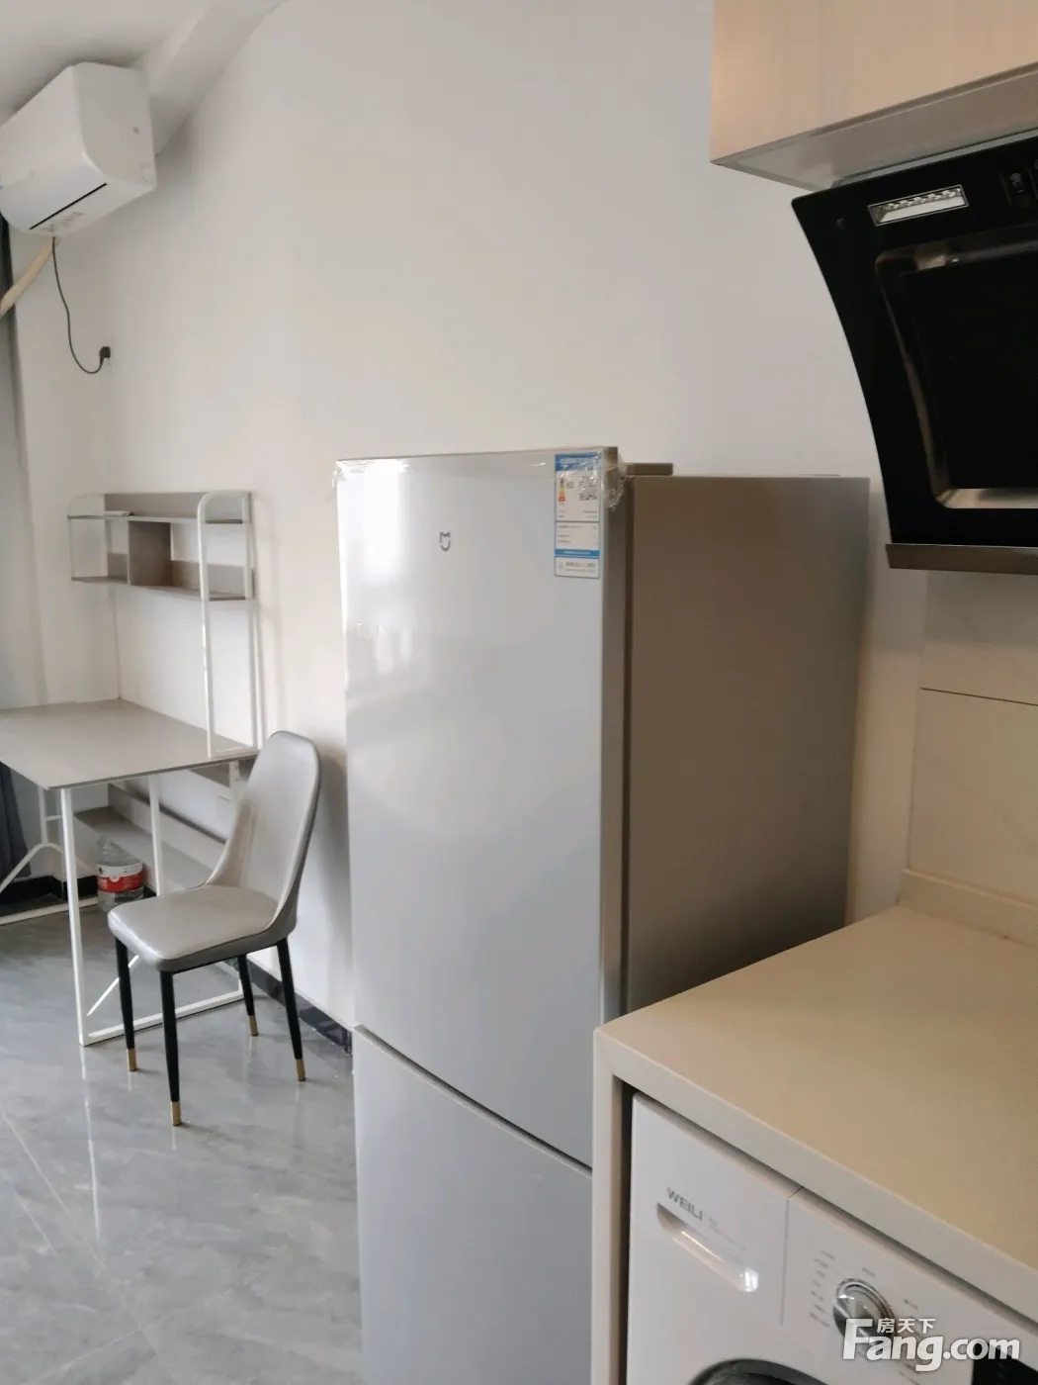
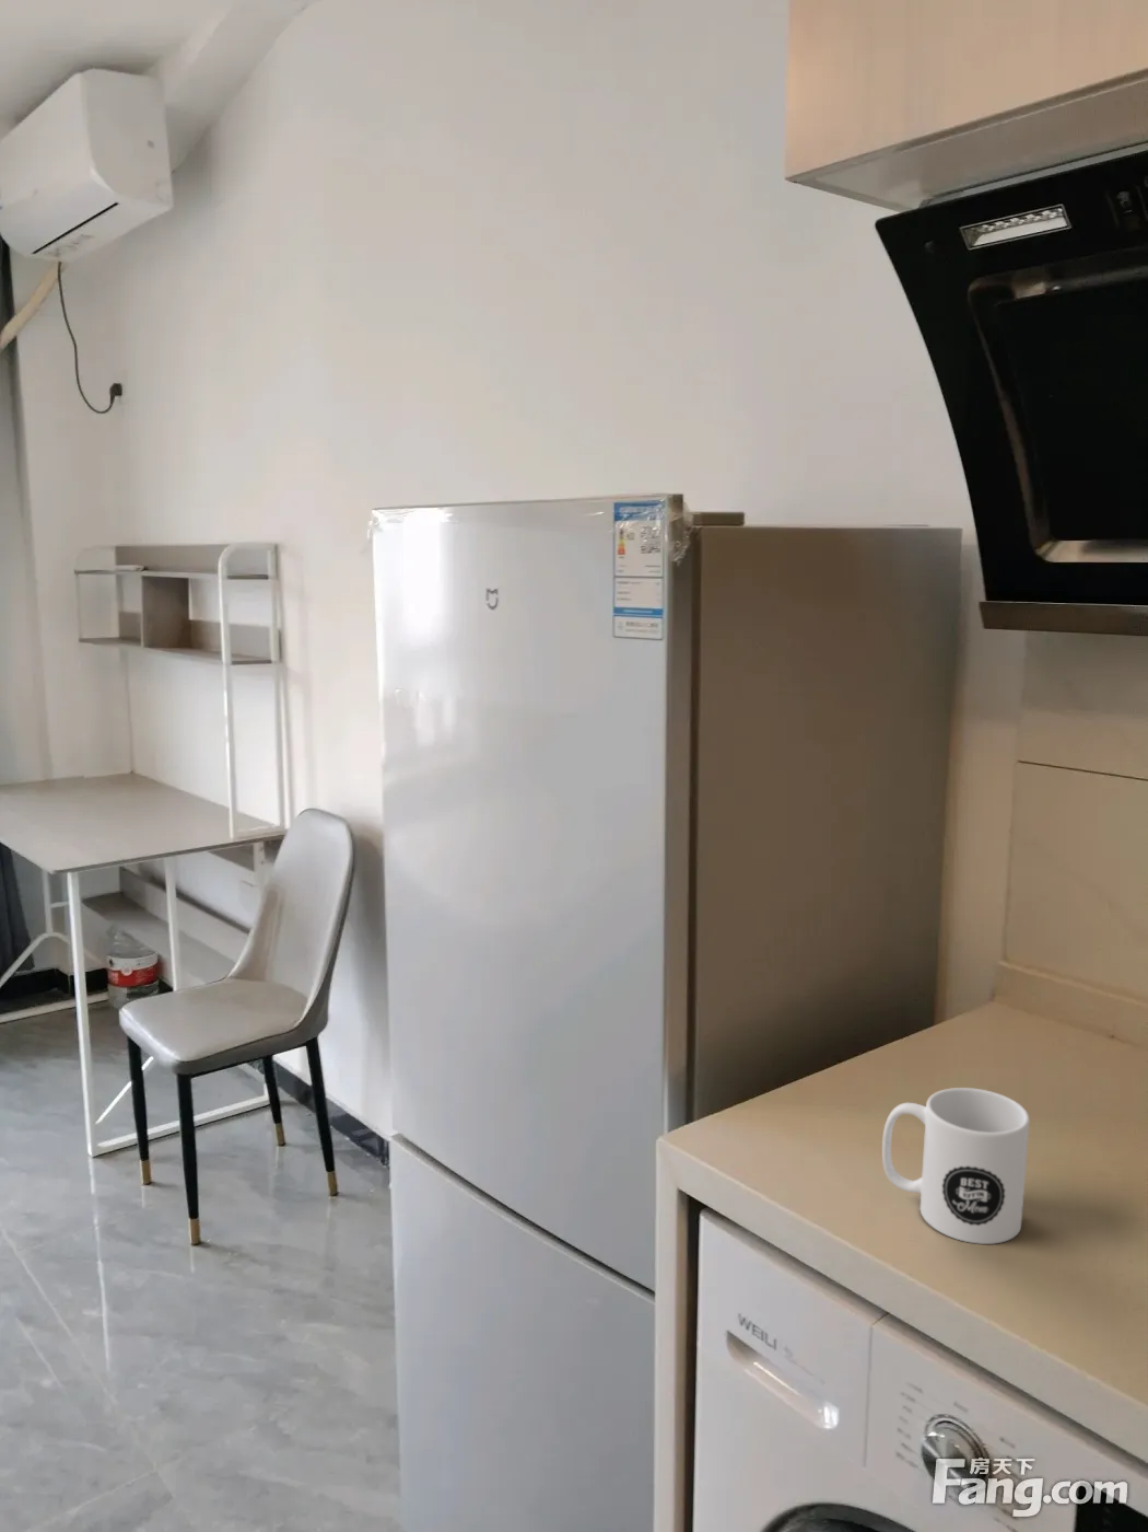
+ mug (951, 1158)
